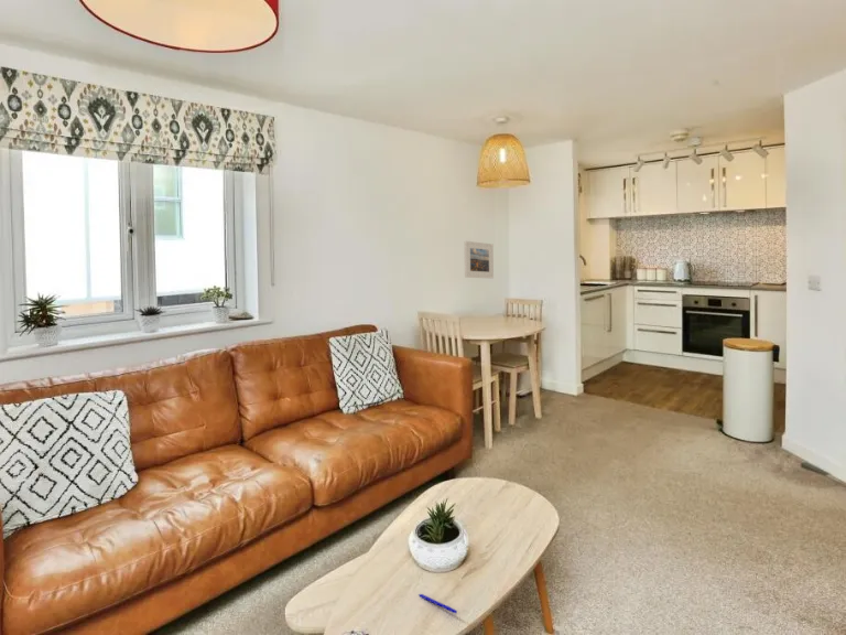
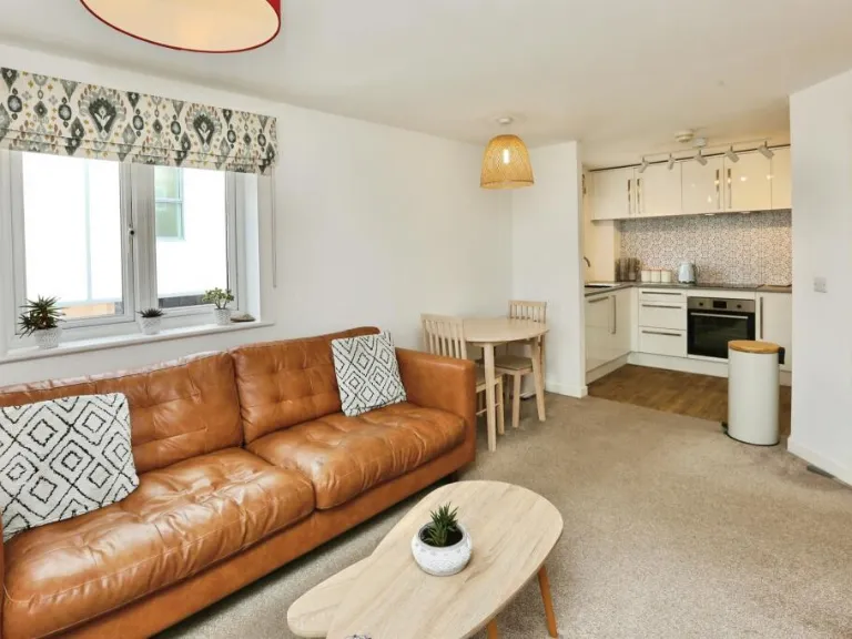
- pen (436, 602)
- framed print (479, 260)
